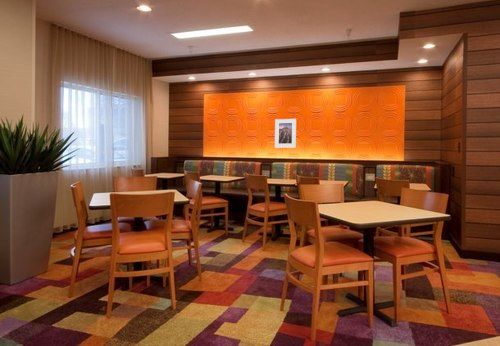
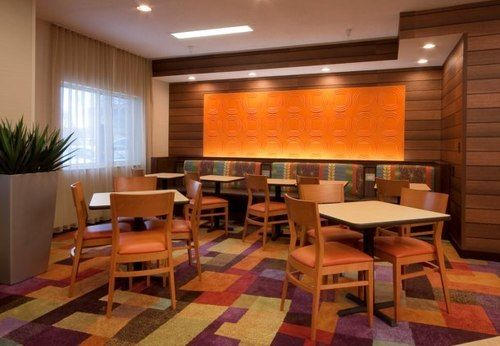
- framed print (285, 133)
